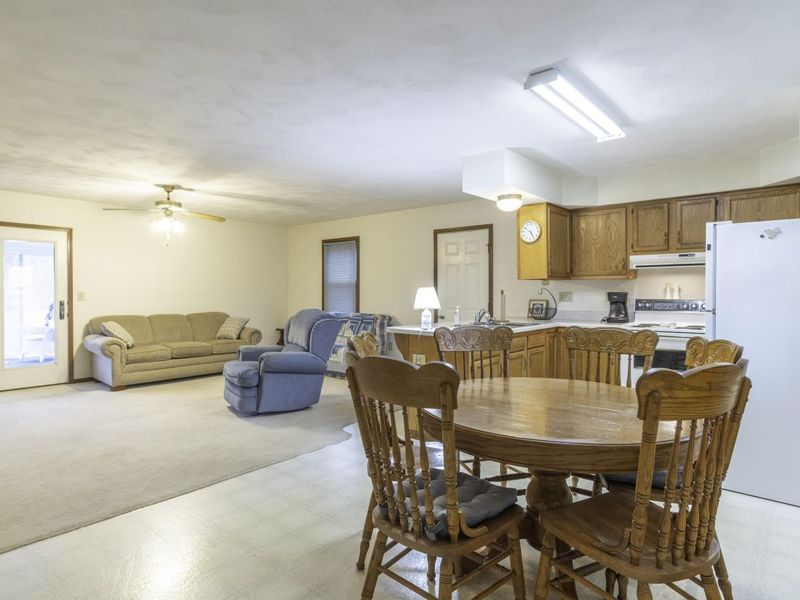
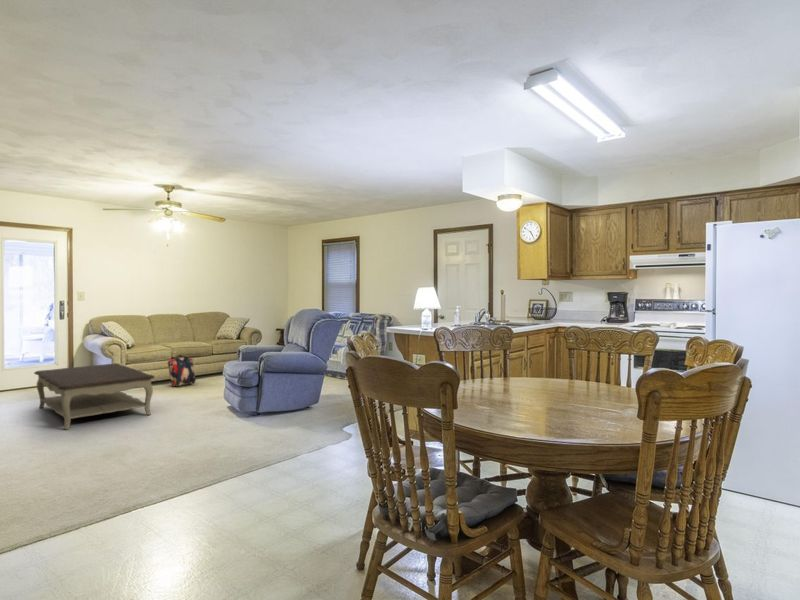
+ coffee table (93, 392)
+ backpack (182, 370)
